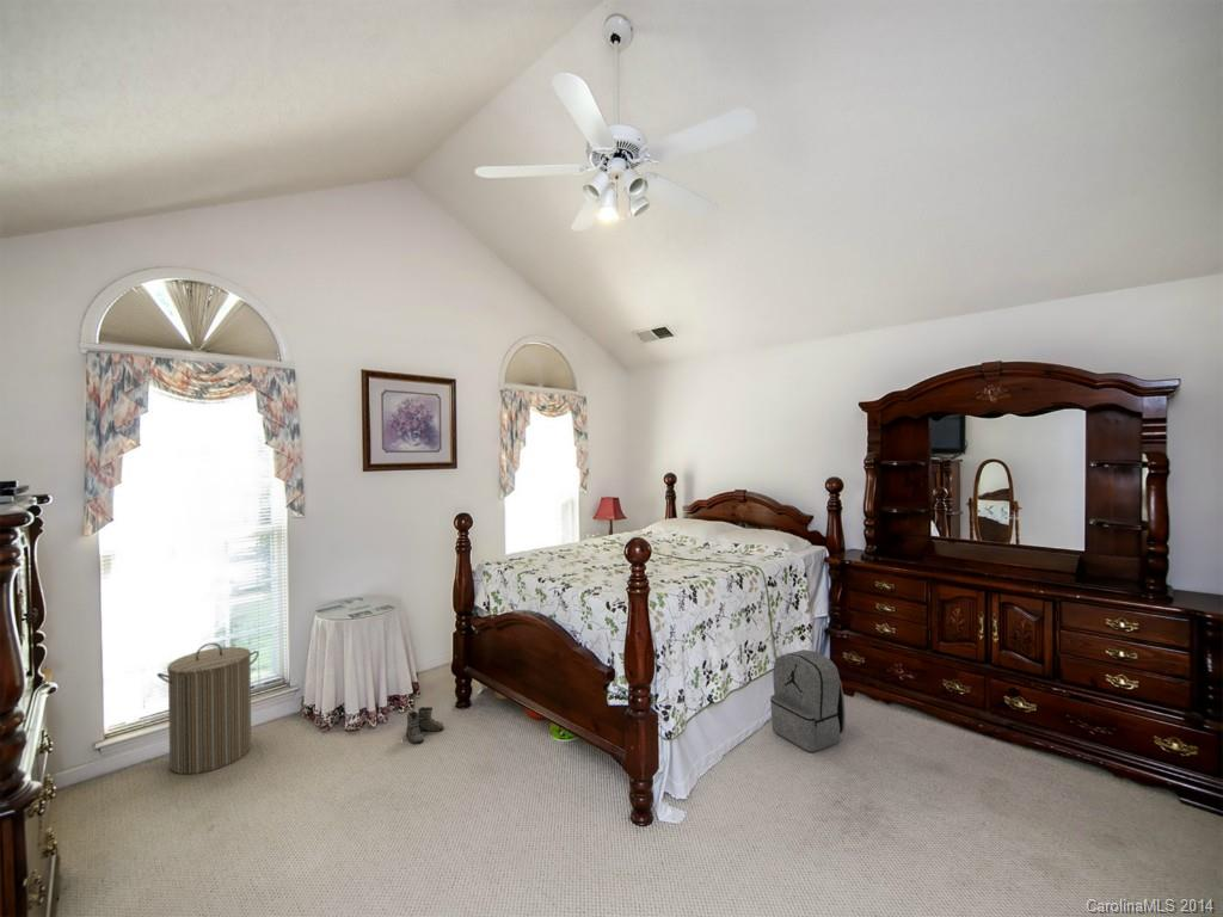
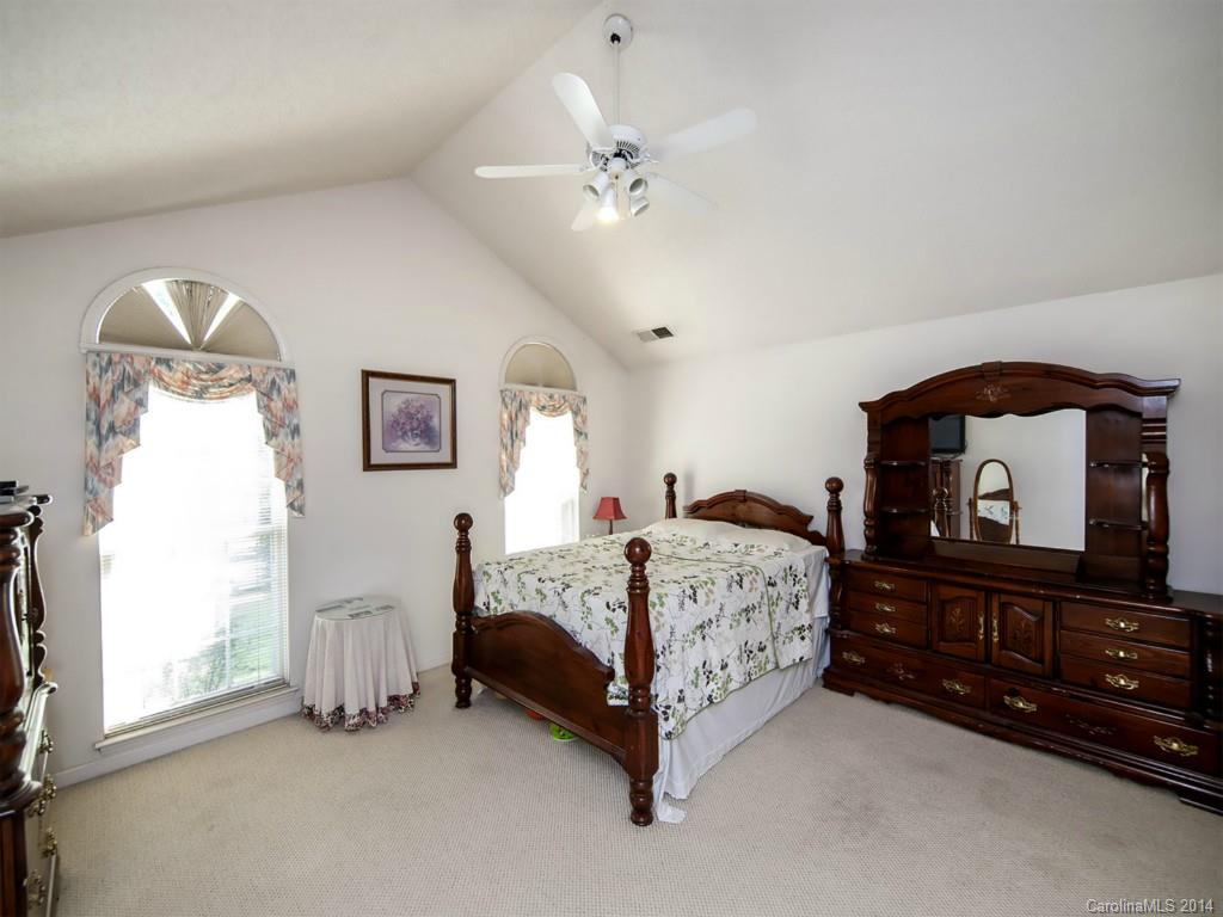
- boots (422, 722)
- backpack (809, 694)
- laundry hamper (210, 698)
